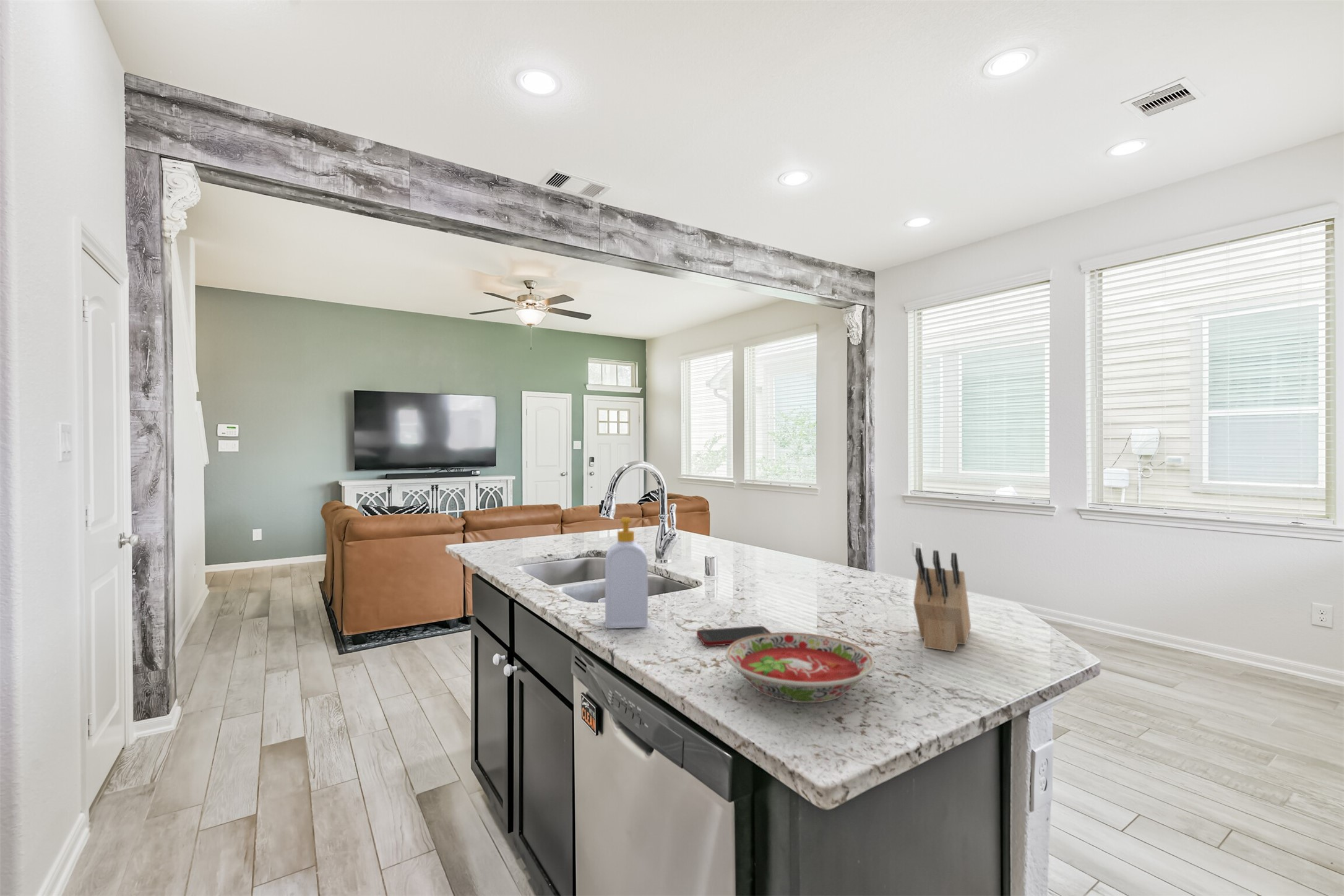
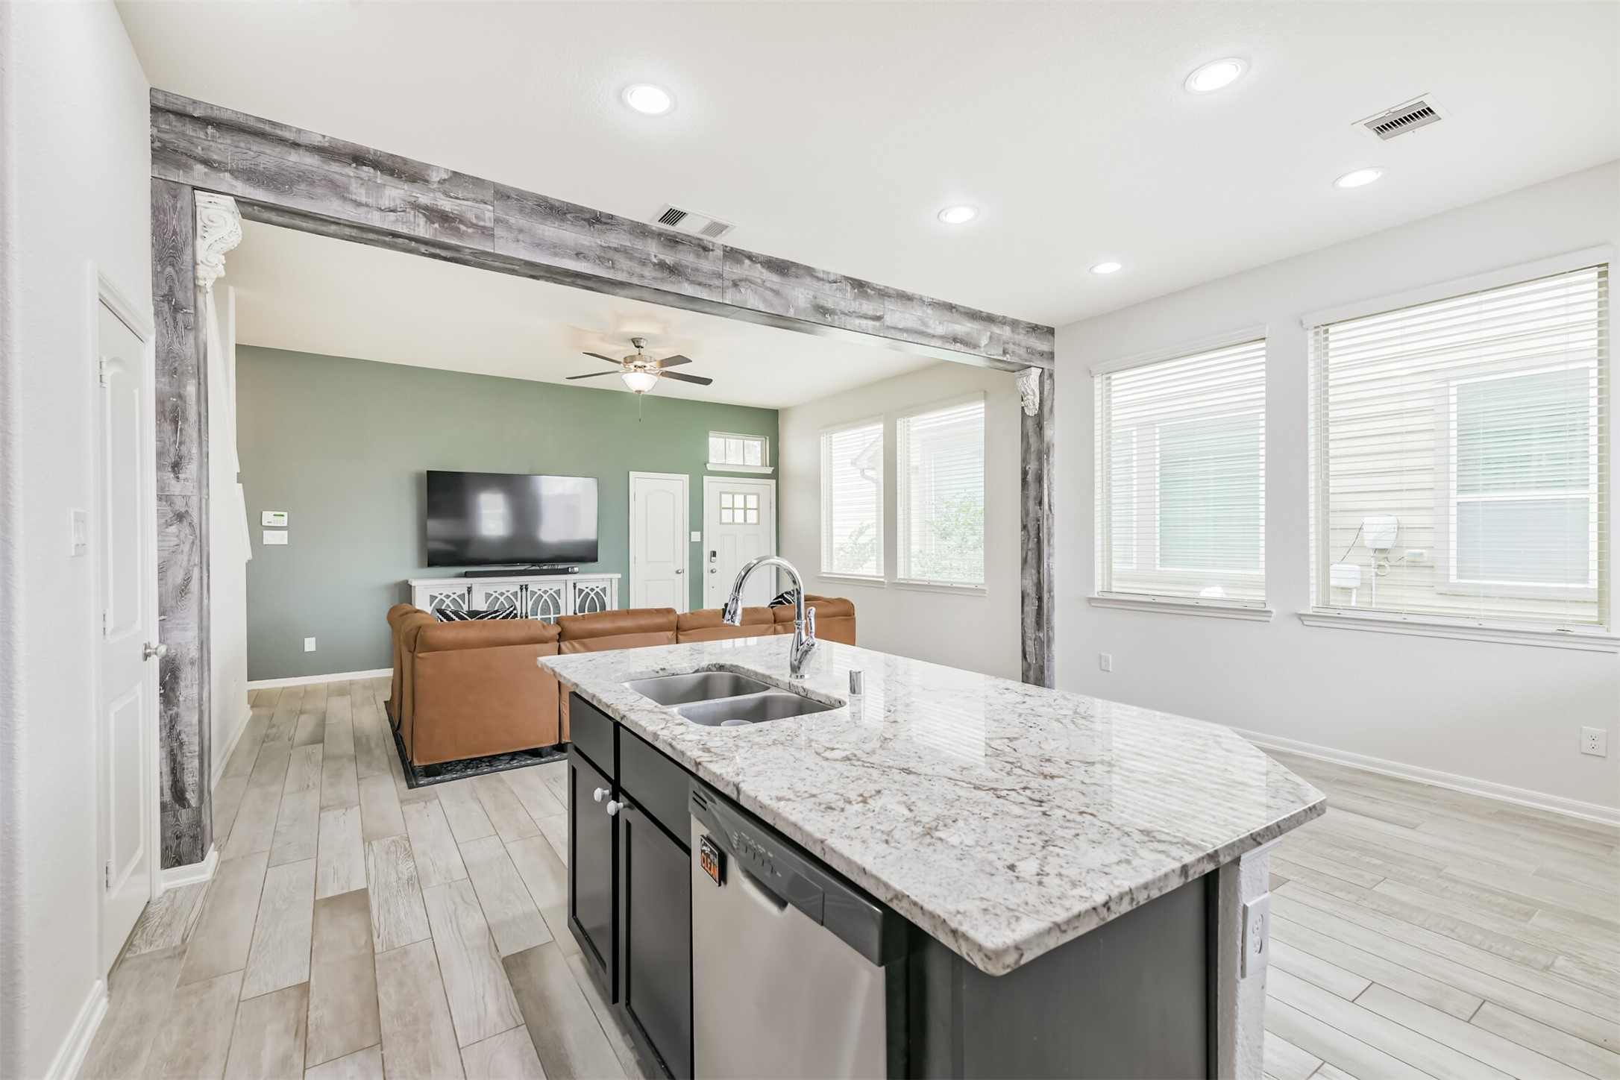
- cell phone (735, 635)
- knife block (942, 592)
- bowl (798, 670)
- soap bottle (626, 571)
